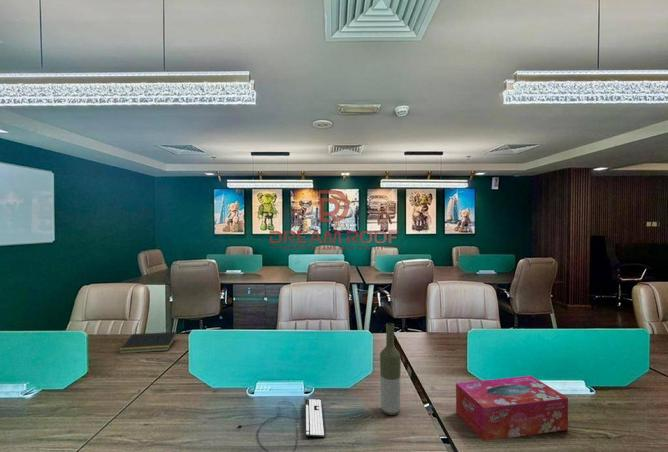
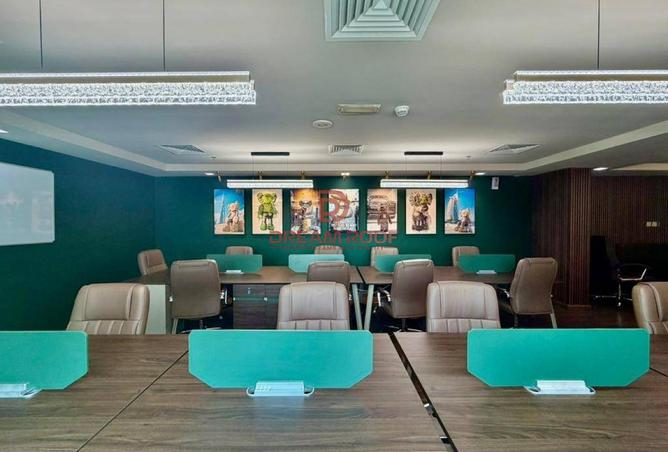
- tissue box (509, 405)
- bottle (390, 367)
- notepad (149, 342)
- keyboard (280, 416)
